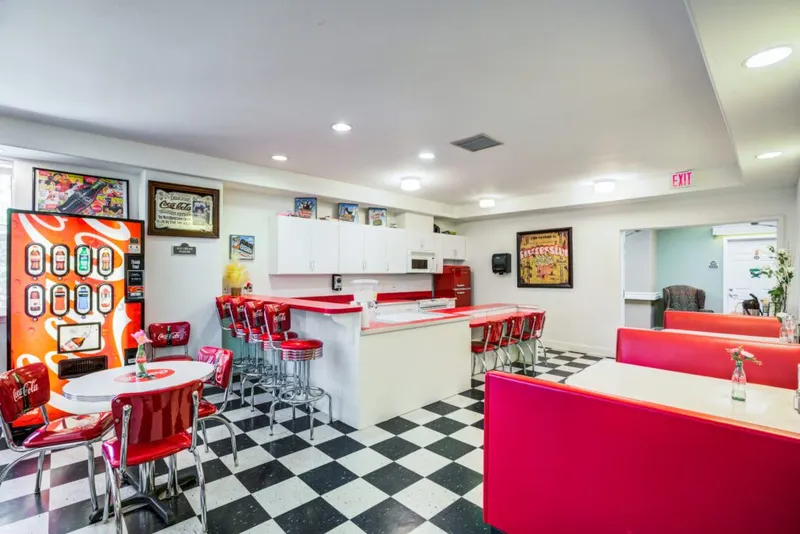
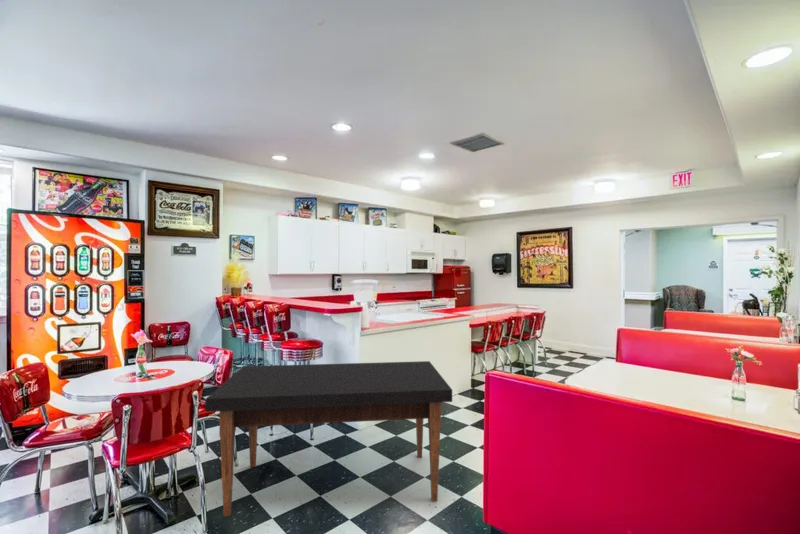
+ dining table (336, 422)
